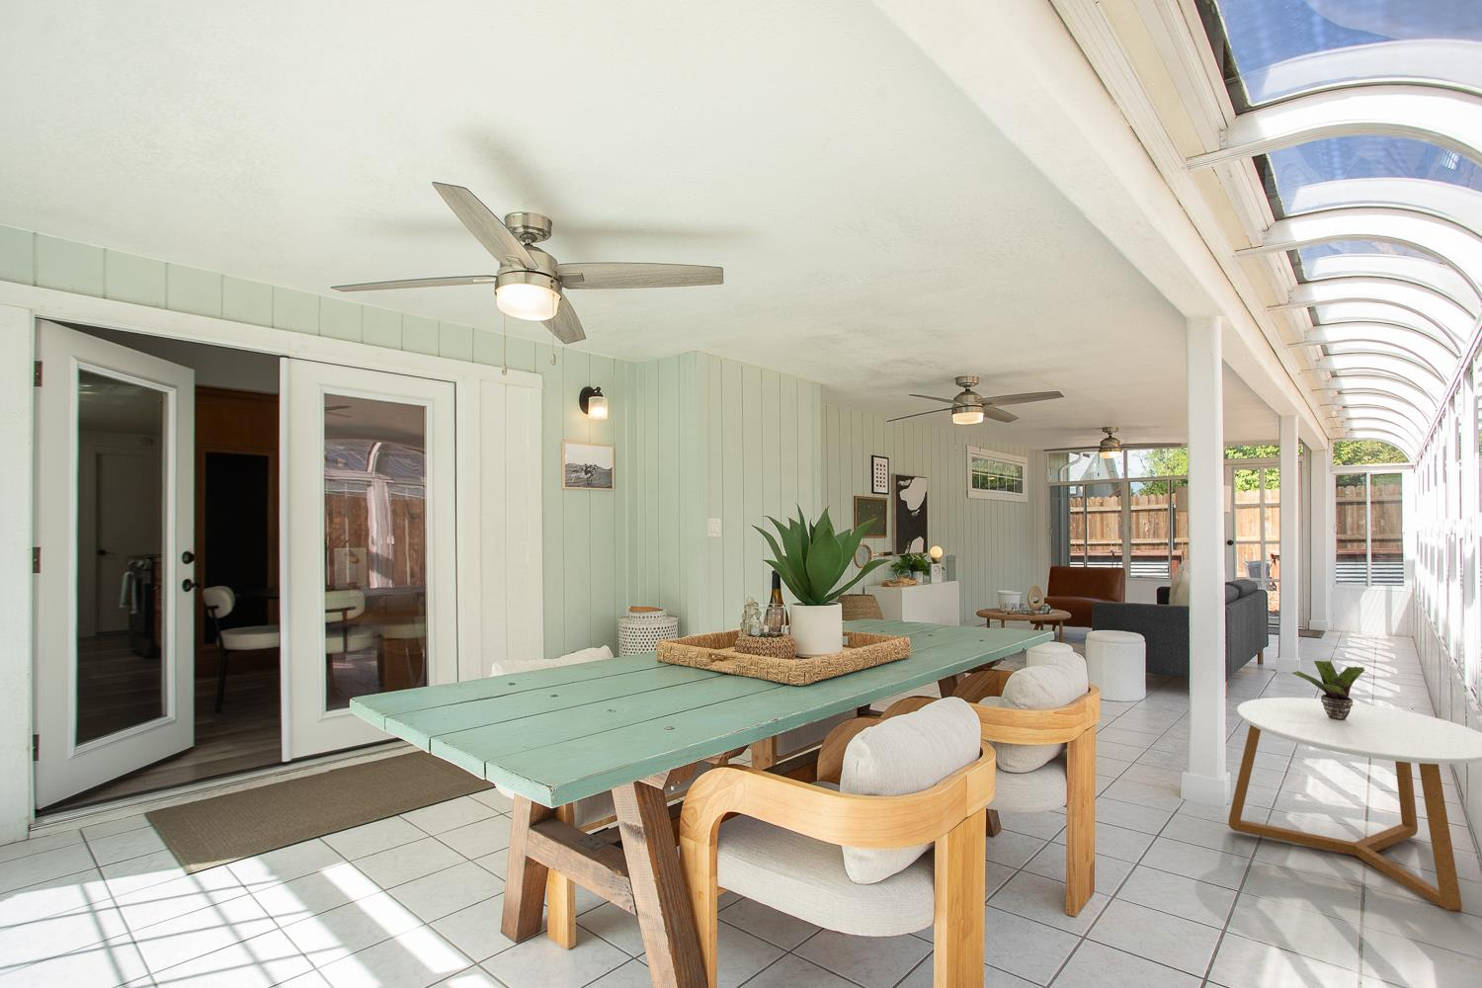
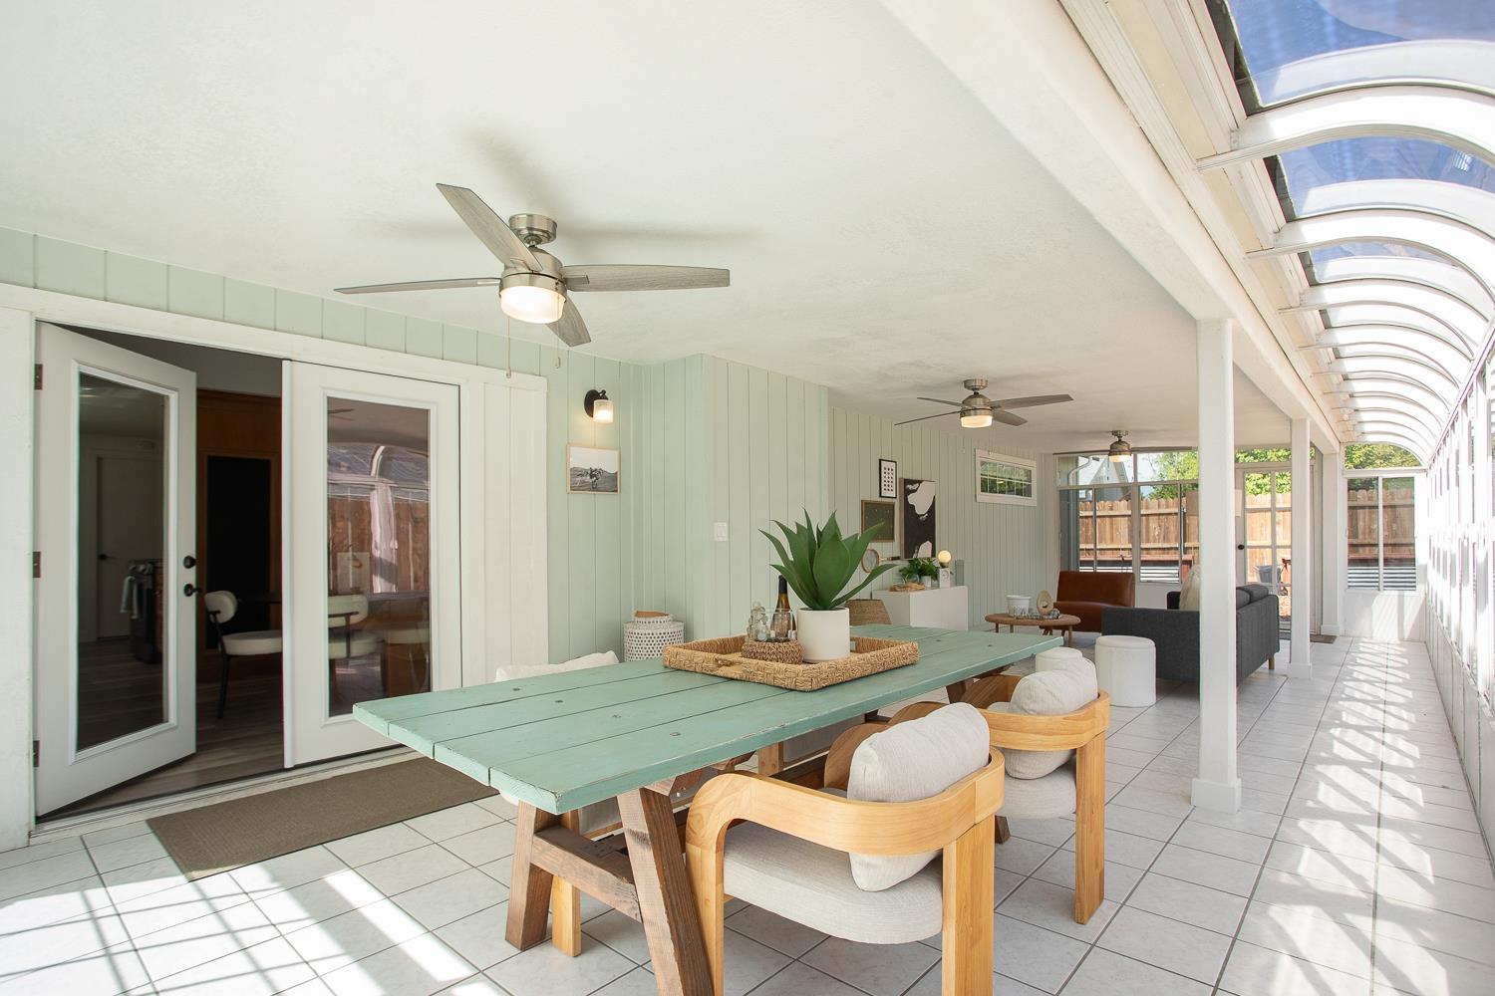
- potted plant (1338, 689)
- coffee table (1354, 755)
